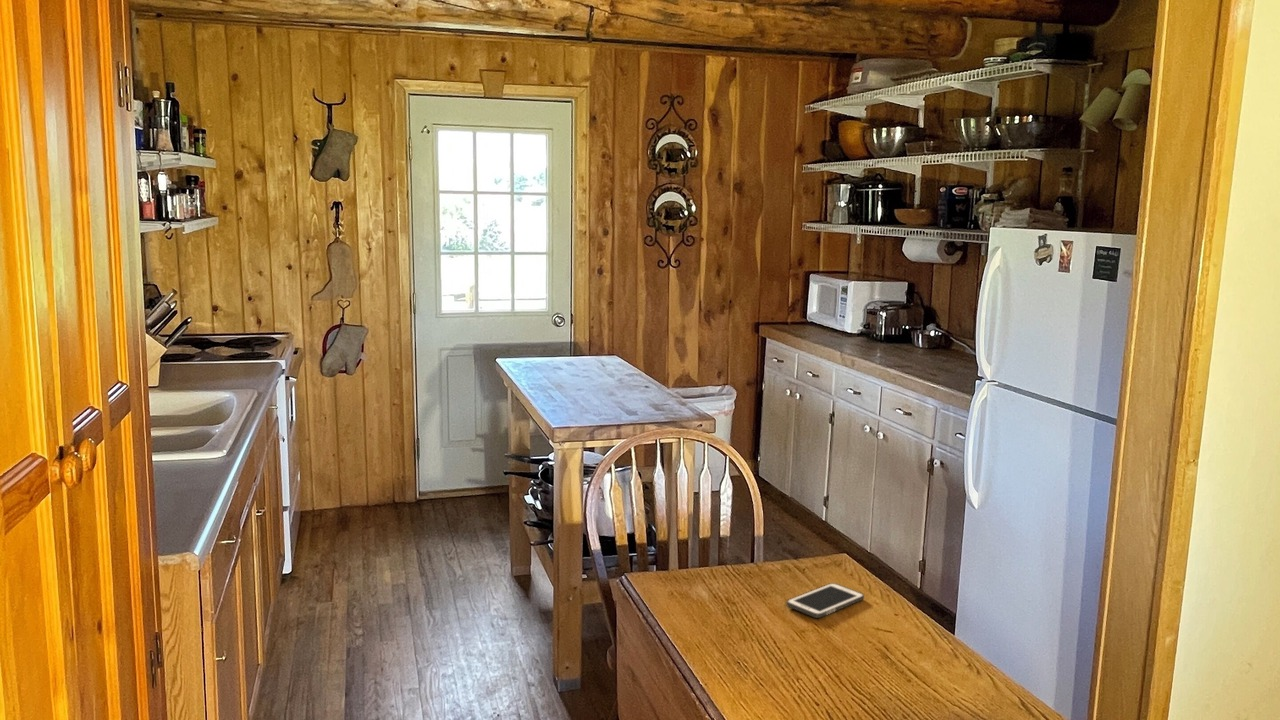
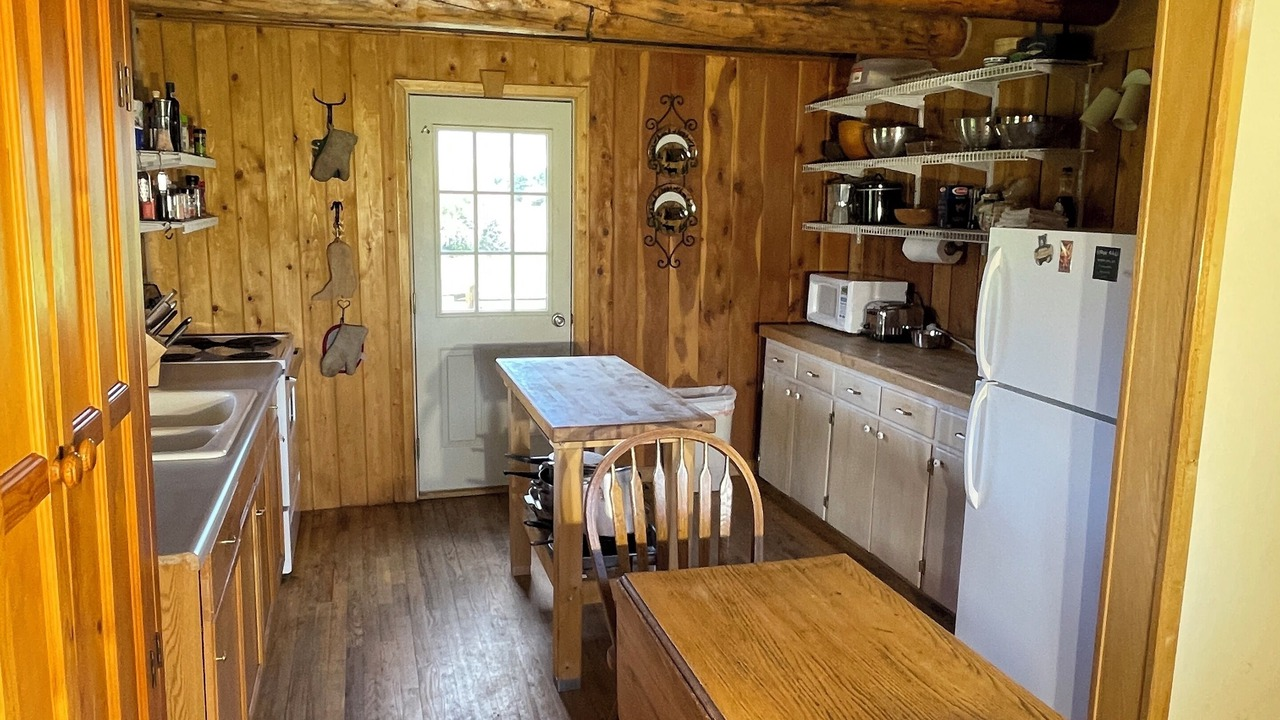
- cell phone (825, 600)
